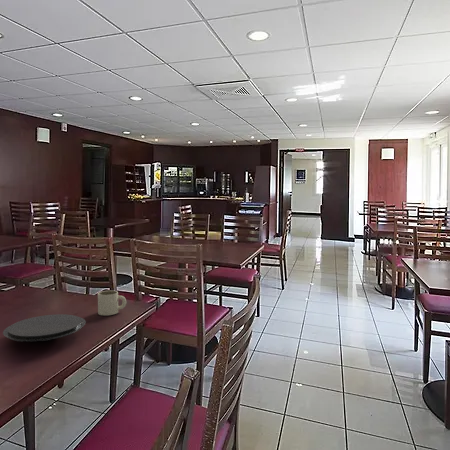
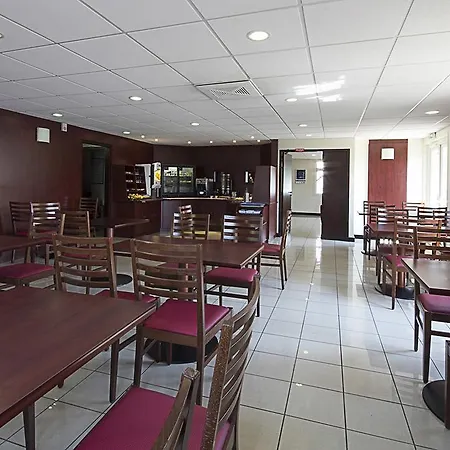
- mug (112, 302)
- plate (46, 331)
